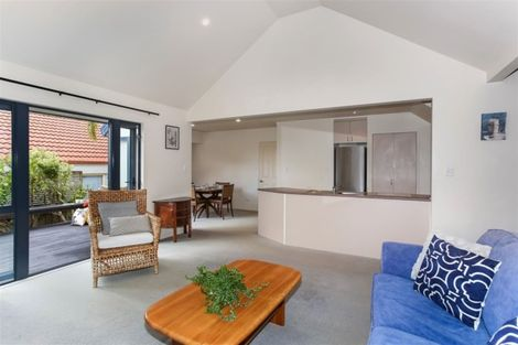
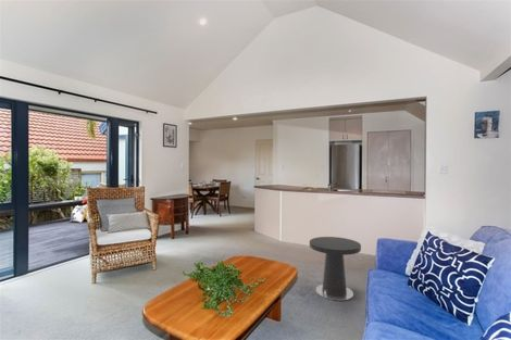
+ side table (334, 267)
